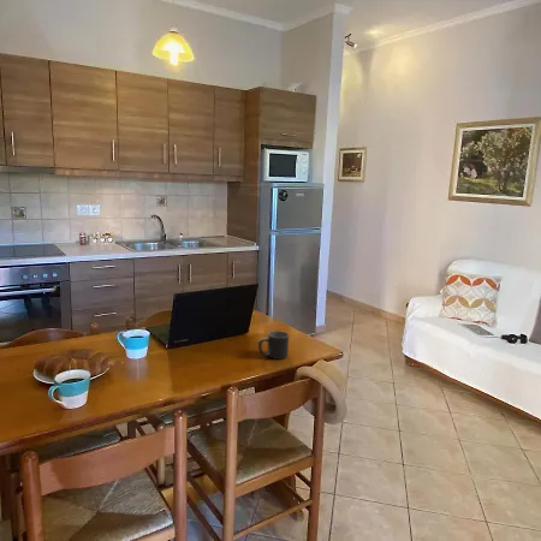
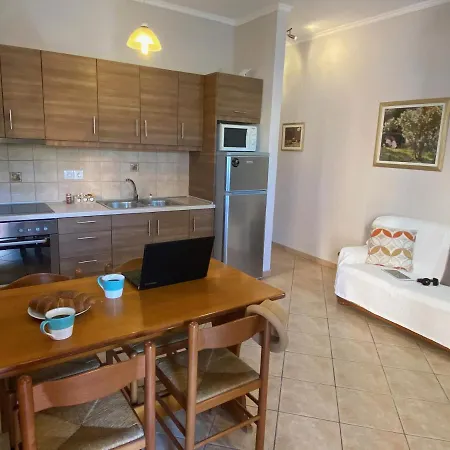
- mug (272, 345)
